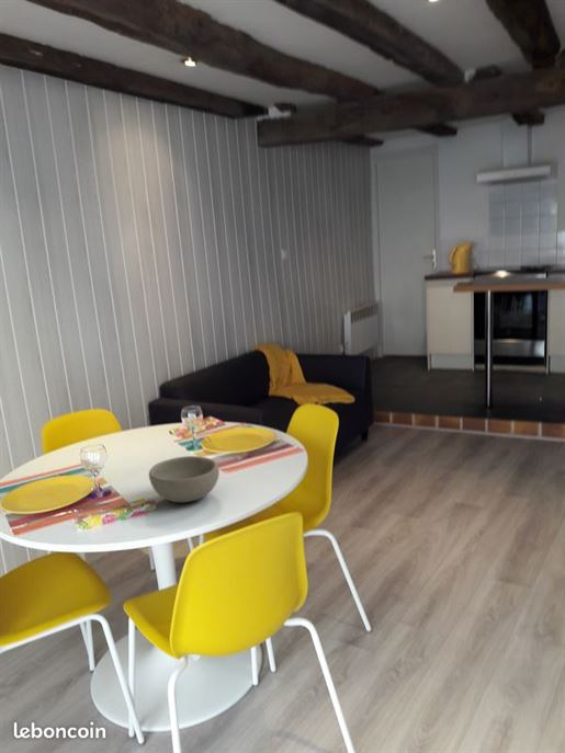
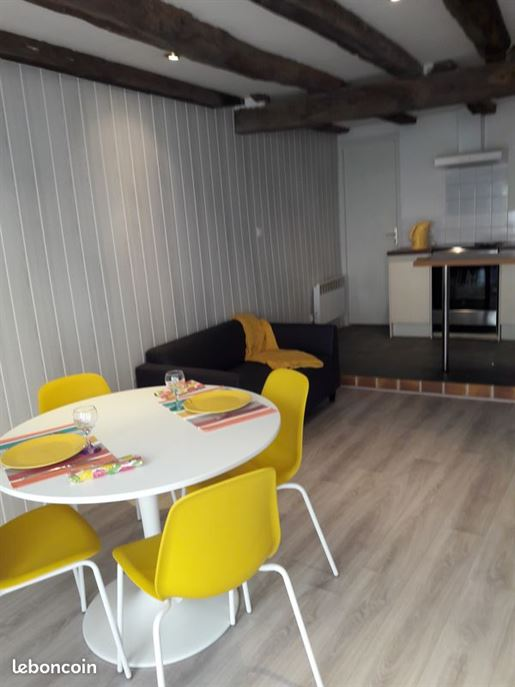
- bowl (184, 482)
